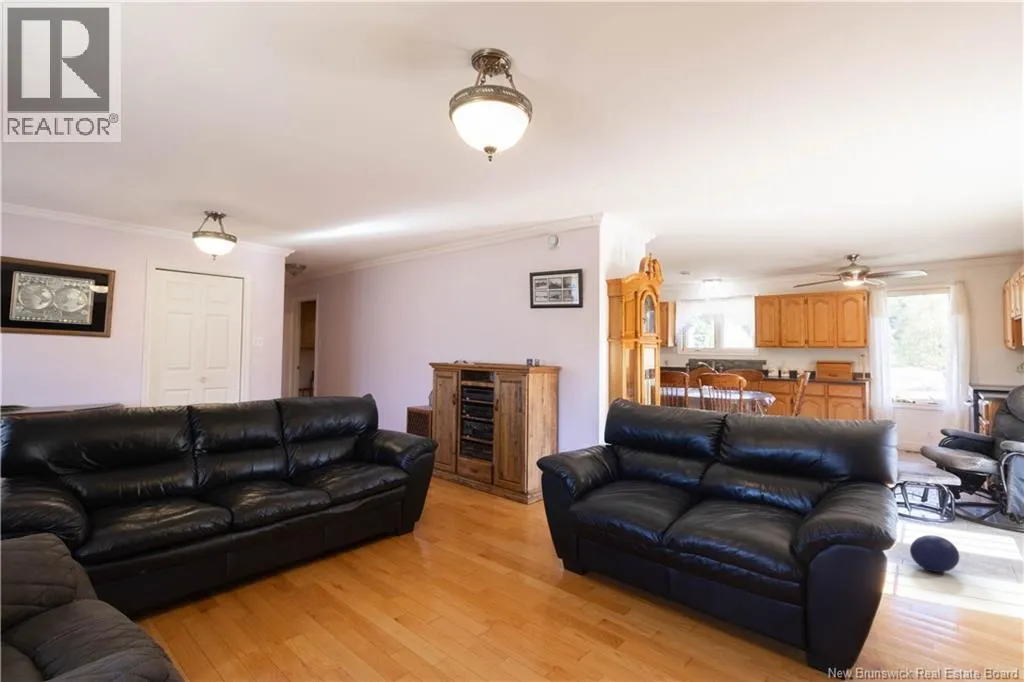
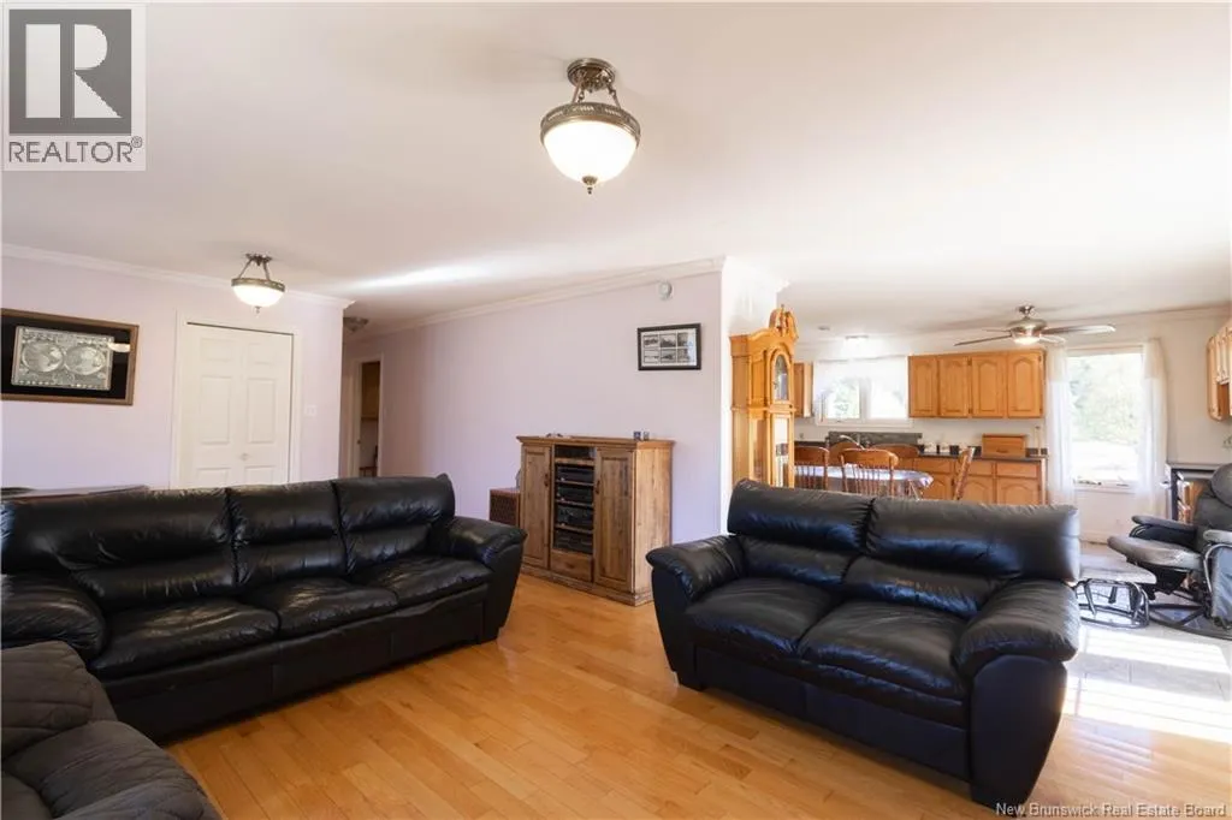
- ball (934, 553)
